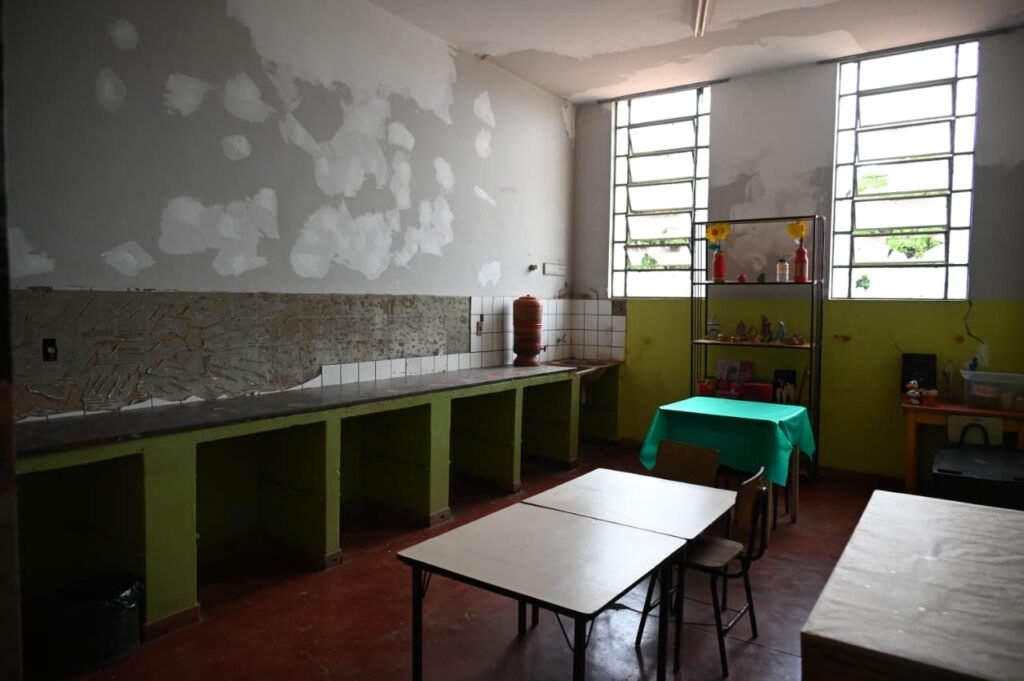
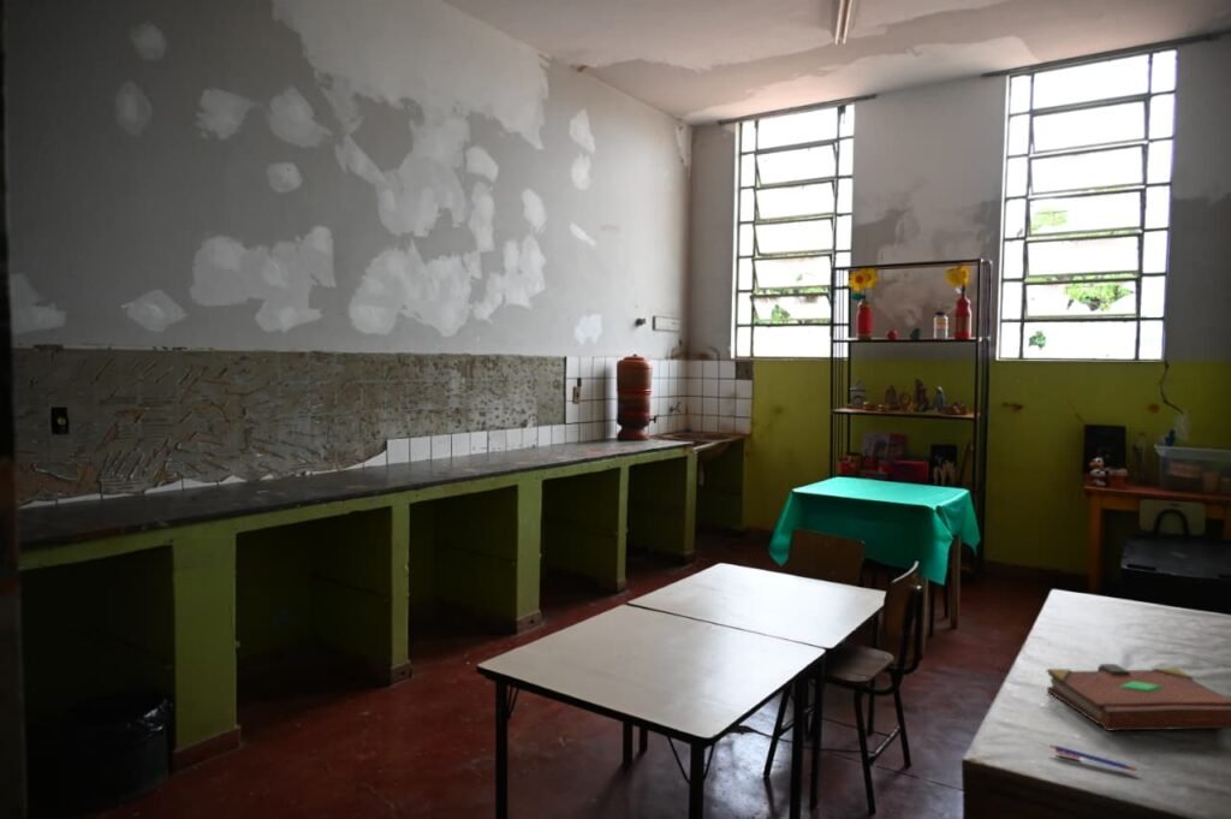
+ book (1143, 696)
+ pen (1093, 758)
